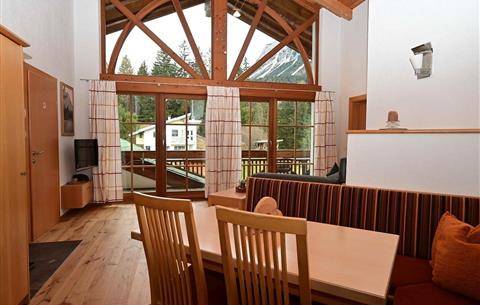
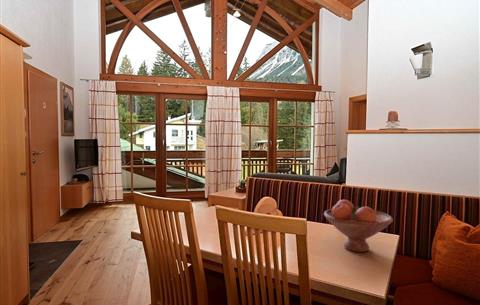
+ fruit bowl (356, 225)
